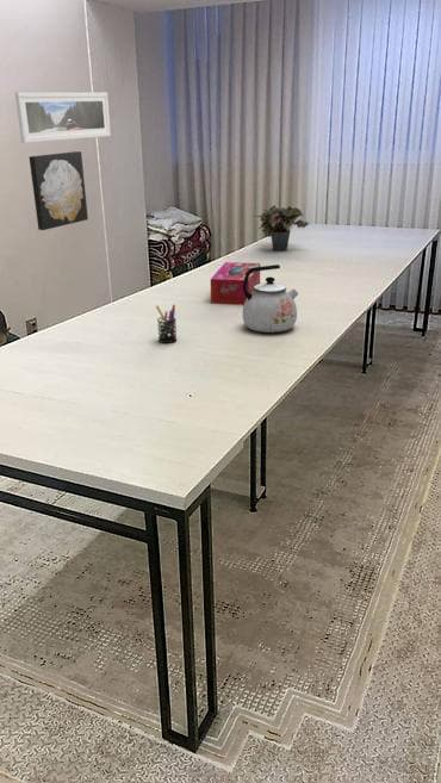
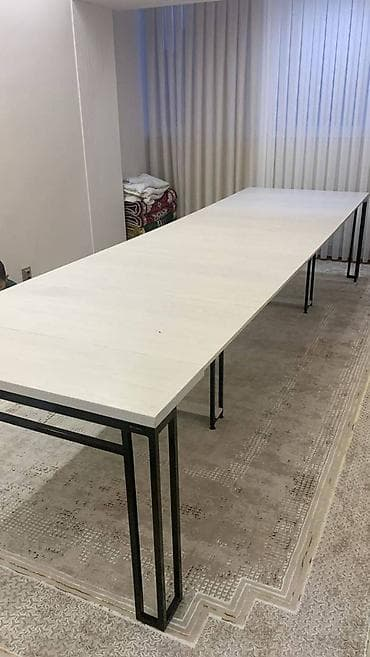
- kettle (269, 297)
- tissue box (236, 282)
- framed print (67, 116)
- wall art (60, 189)
- pen holder (168, 321)
- potted plant (279, 228)
